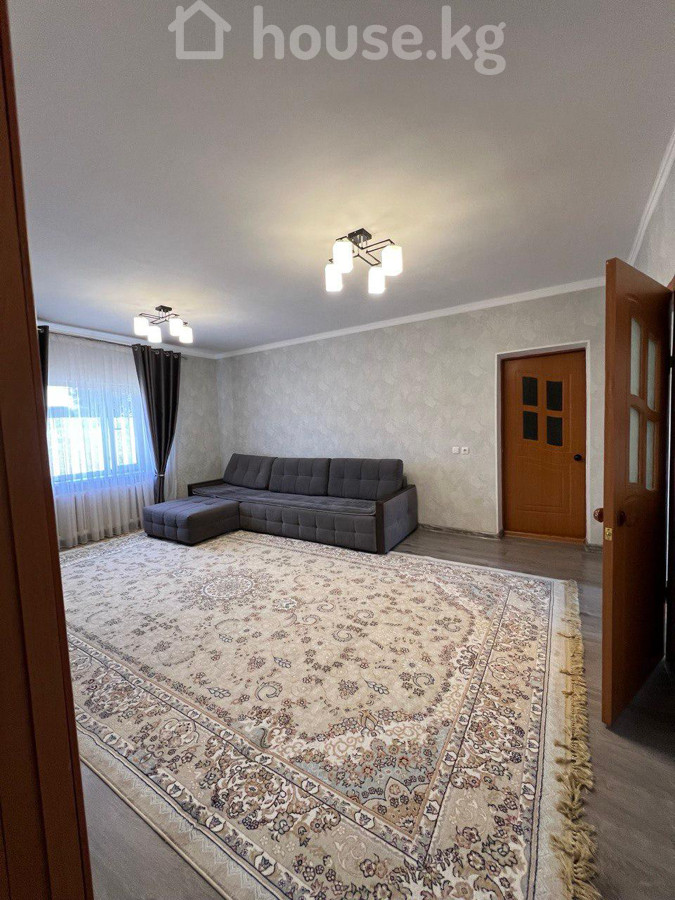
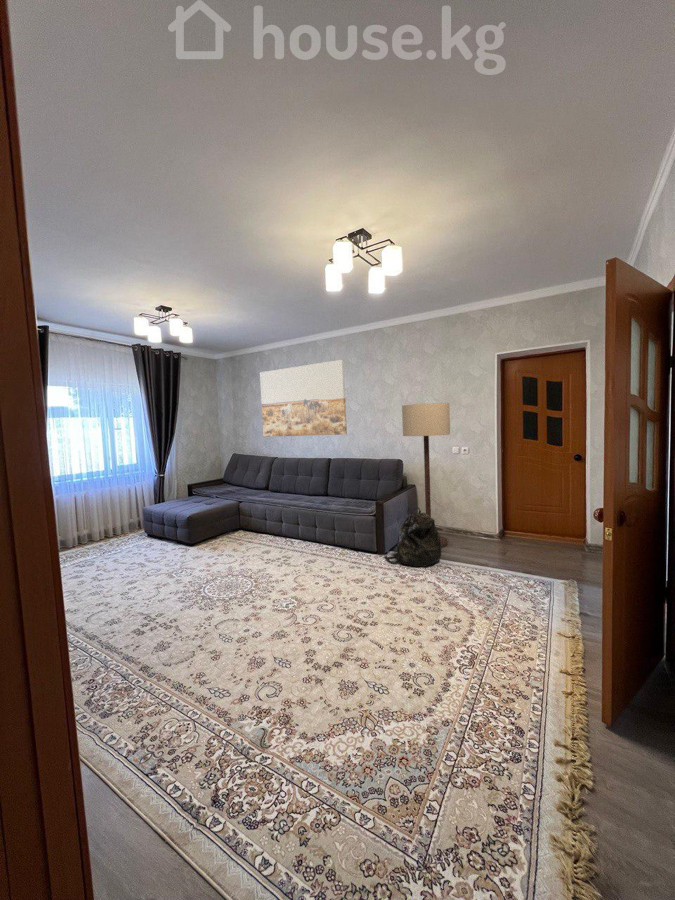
+ wall art (300, 401)
+ backpack (413, 533)
+ floor lamp (427, 474)
